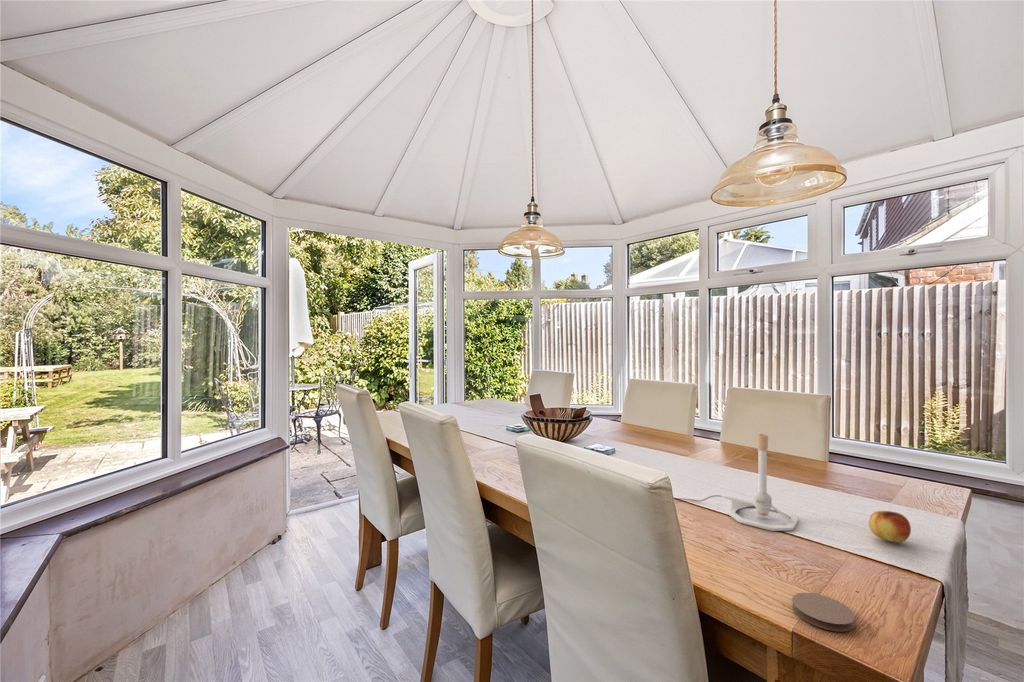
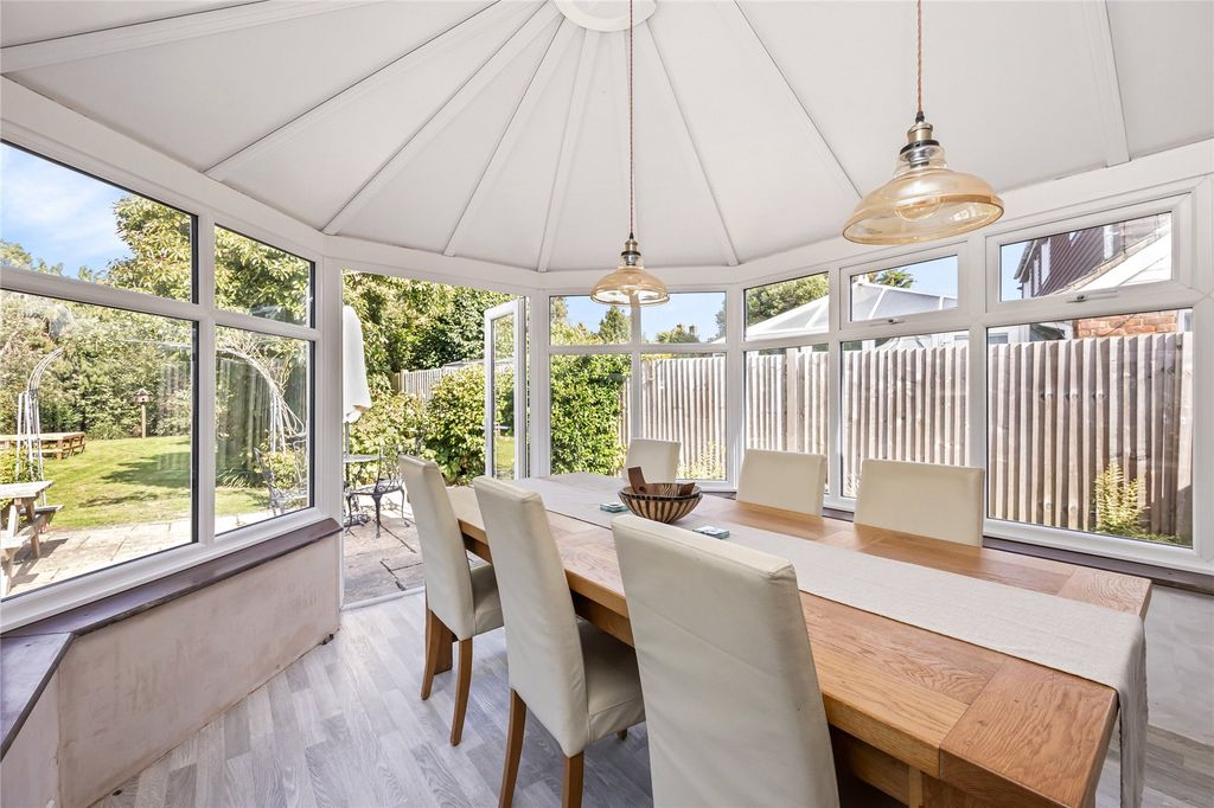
- fruit (889, 525)
- lamp base (725, 496)
- coaster (822, 610)
